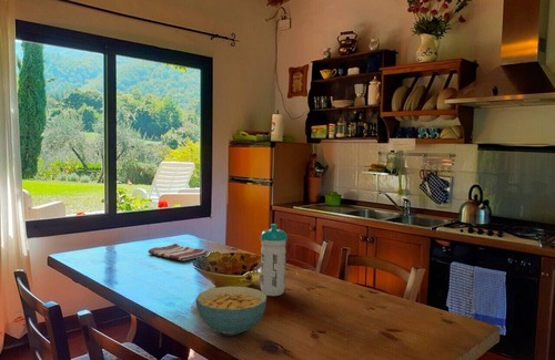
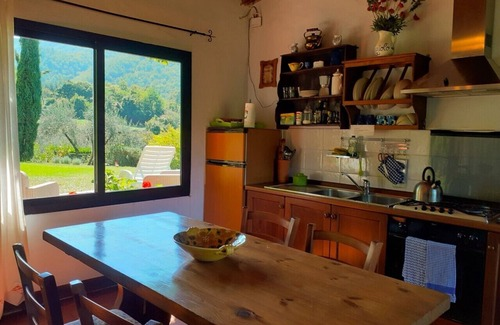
- water bottle (273, 258)
- dish towel (178, 251)
- cereal bowl (231, 313)
